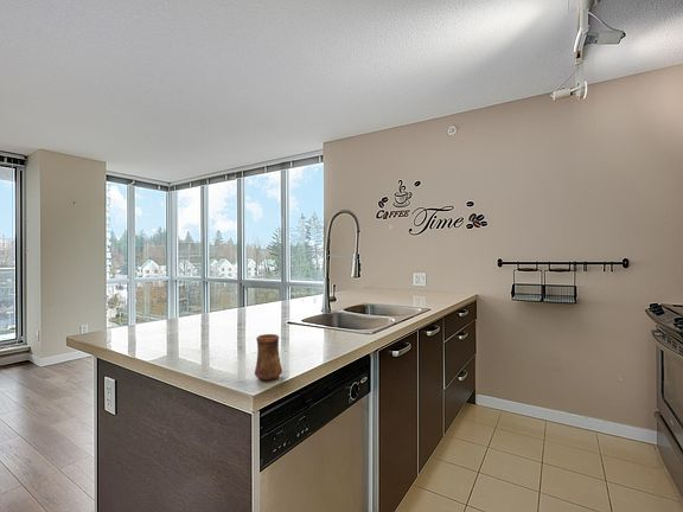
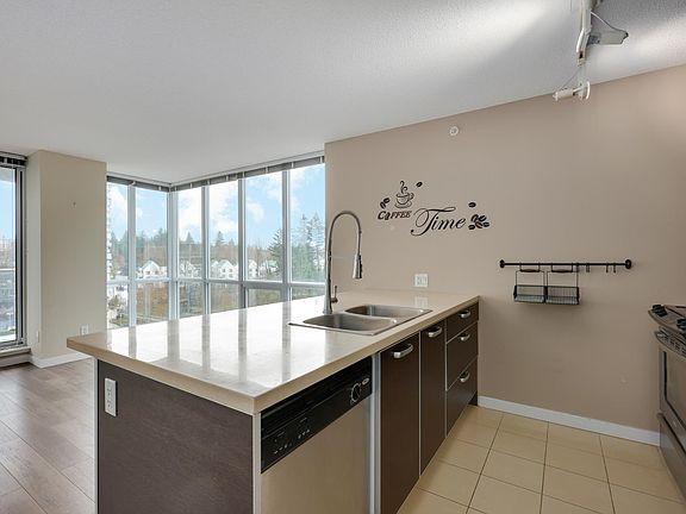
- cup (268, 356)
